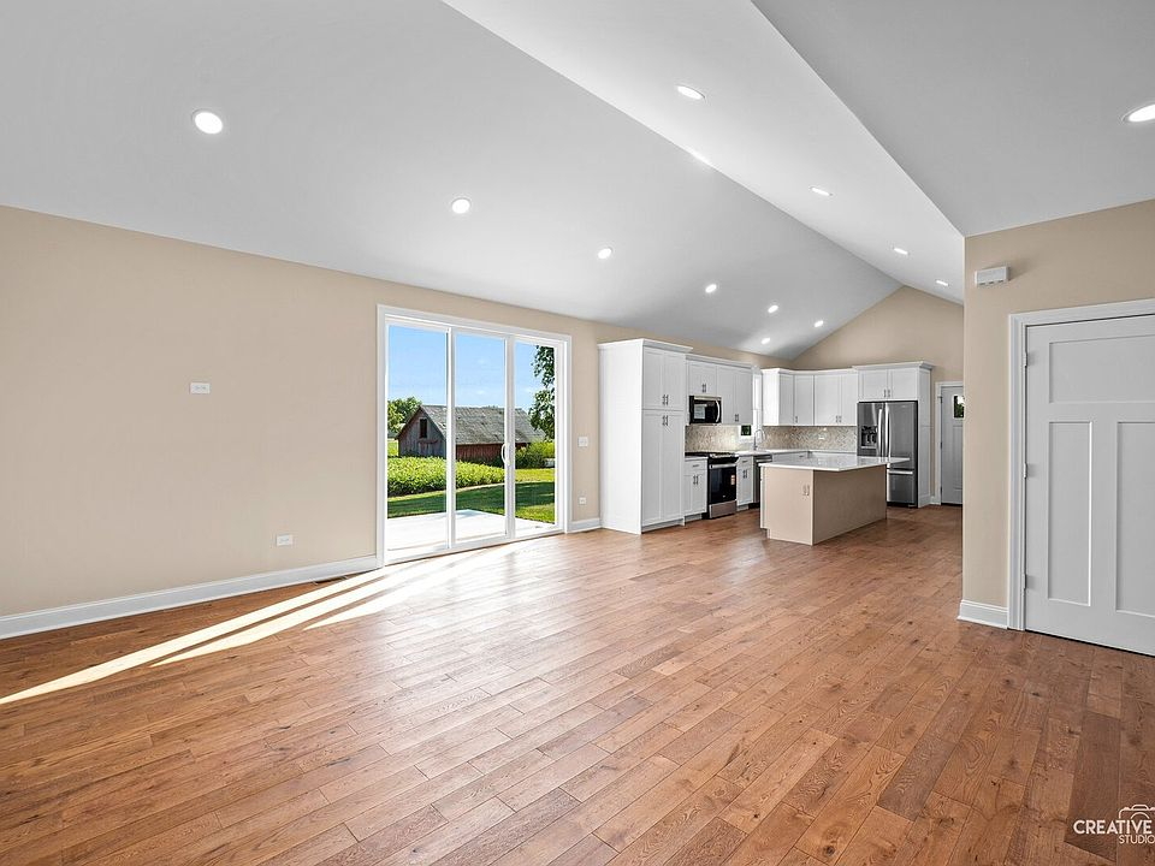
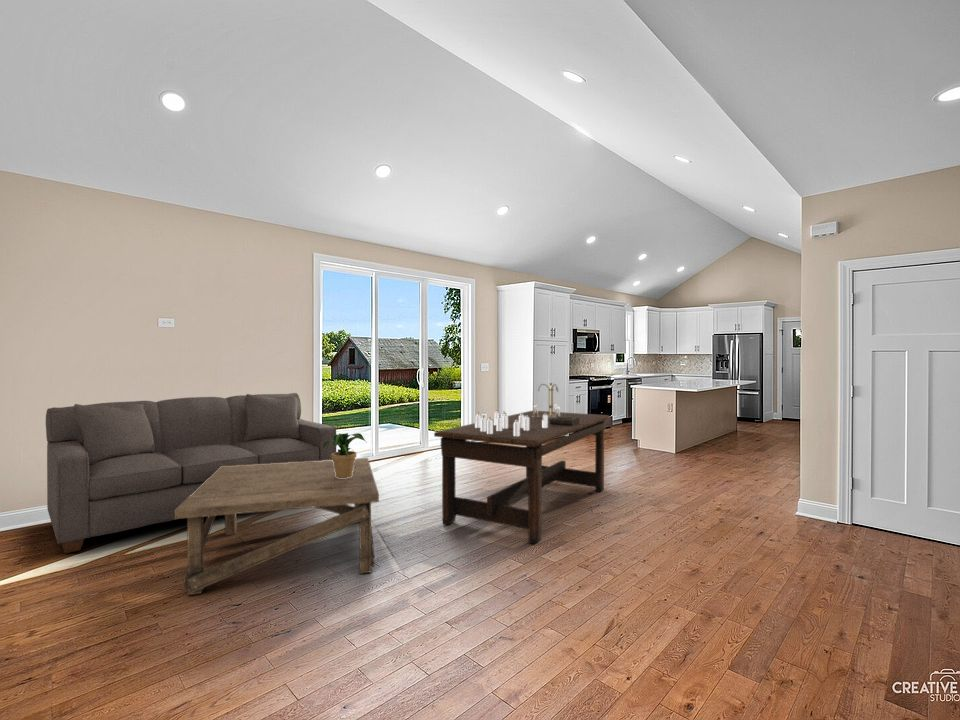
+ potted plant (344, 454)
+ dining table (532, 444)
+ coffee table (291, 508)
+ sofa (205, 453)
